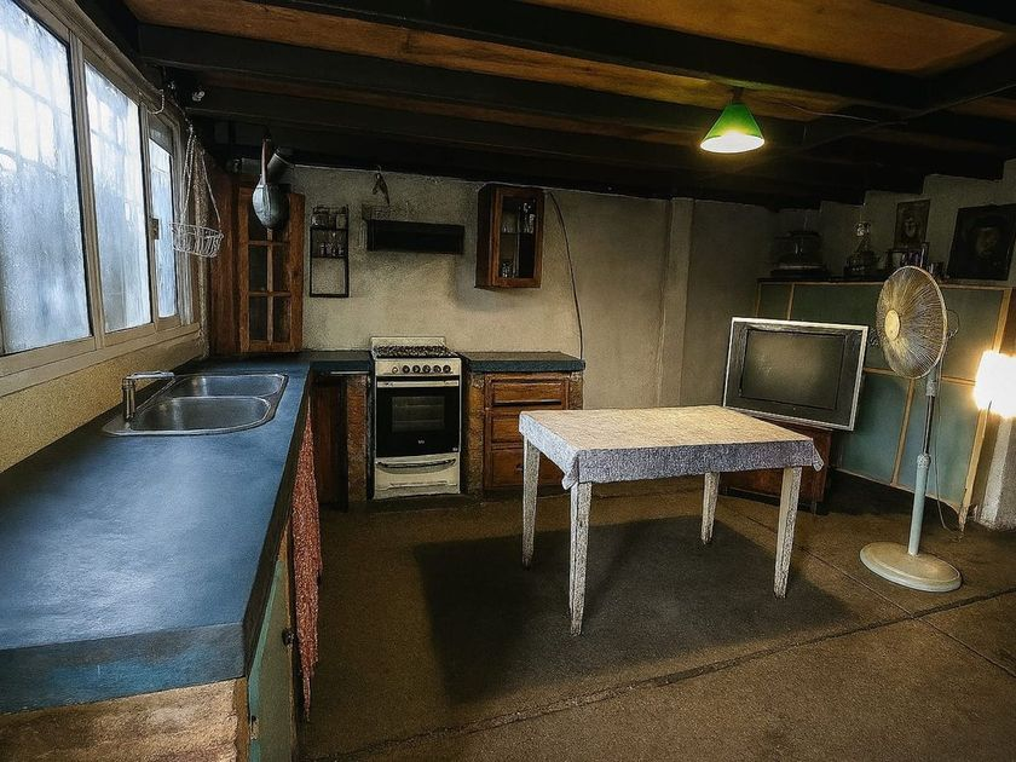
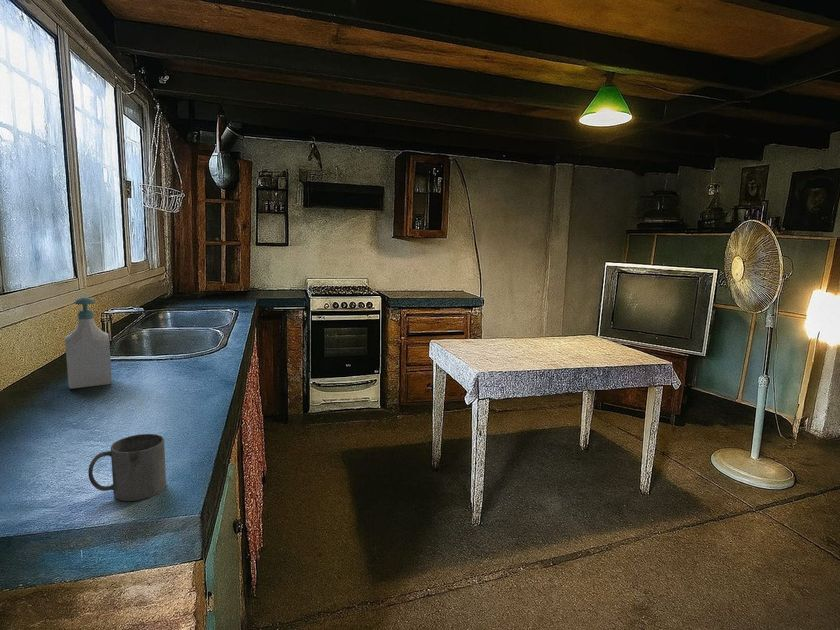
+ soap bottle (87, 340)
+ mug (128, 468)
